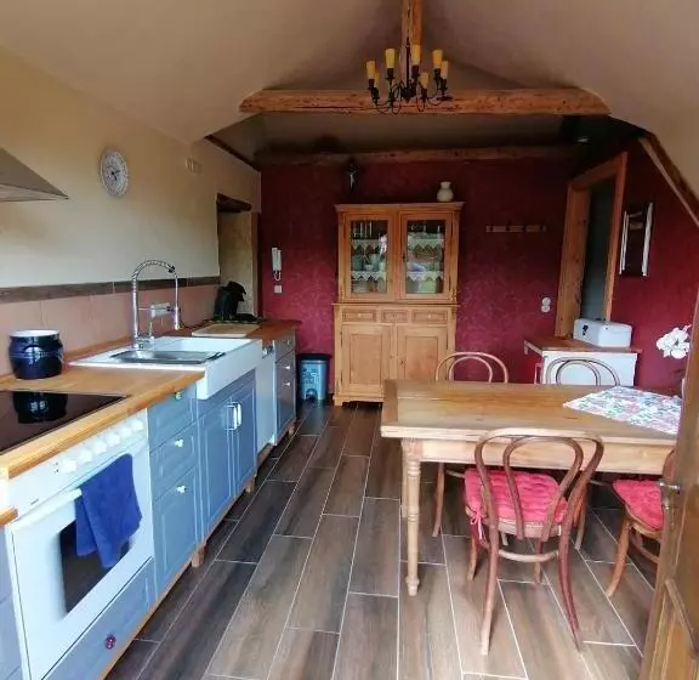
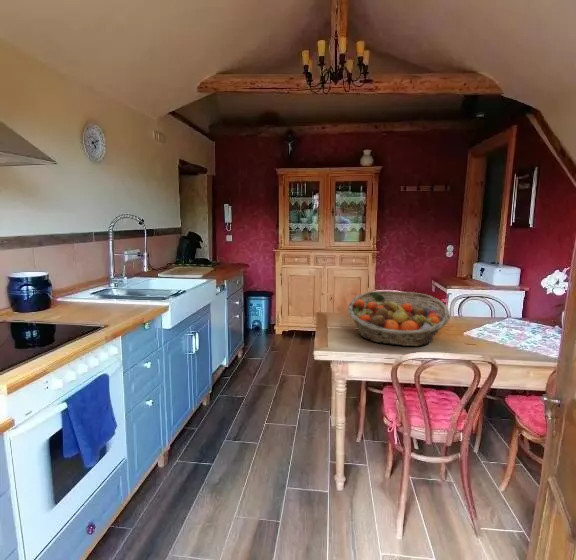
+ fruit basket (396, 316)
